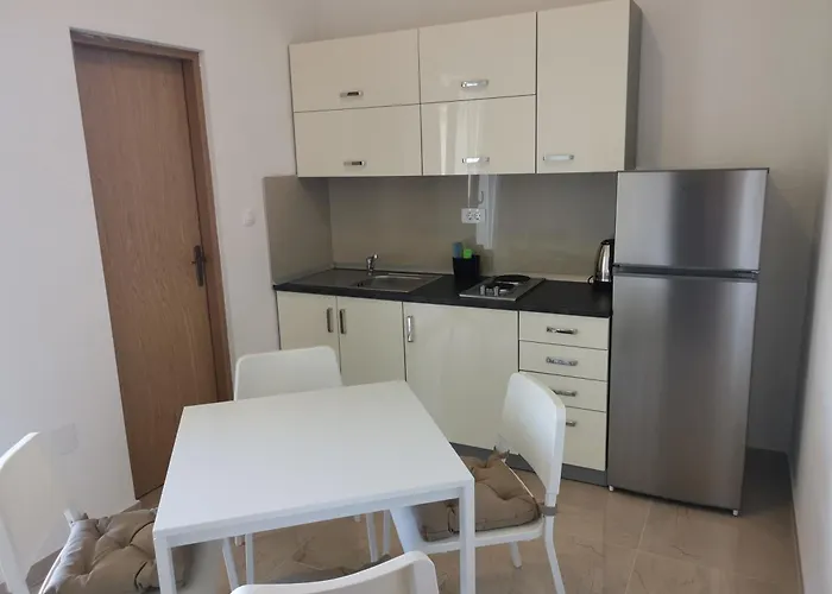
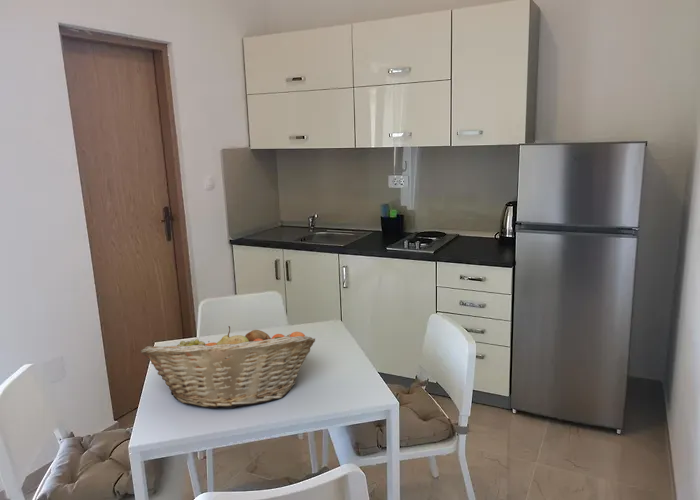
+ fruit basket (231, 357)
